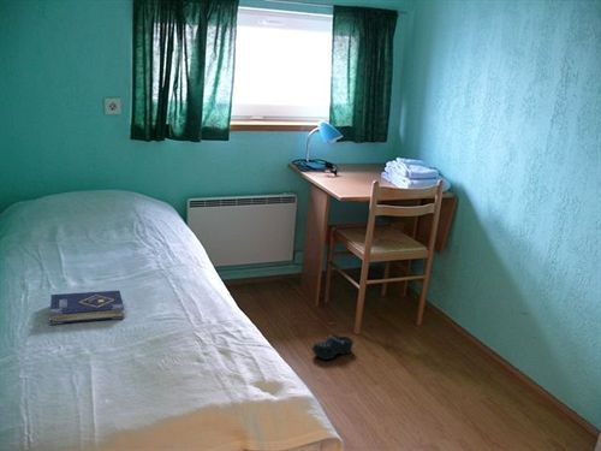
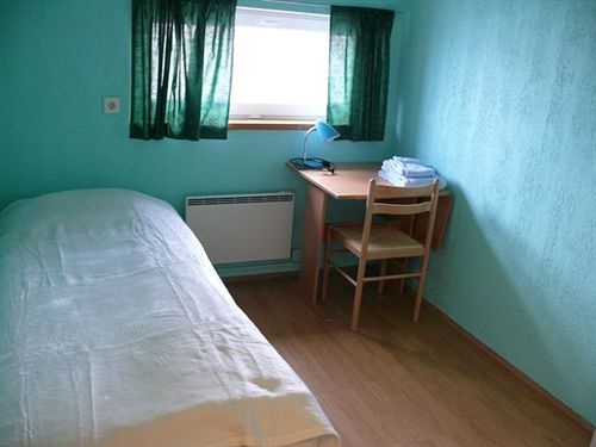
- shoe (333, 344)
- book (87, 305)
